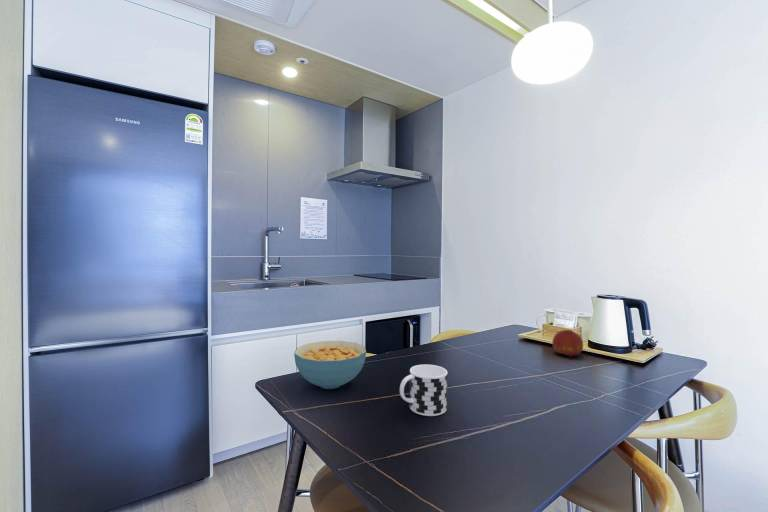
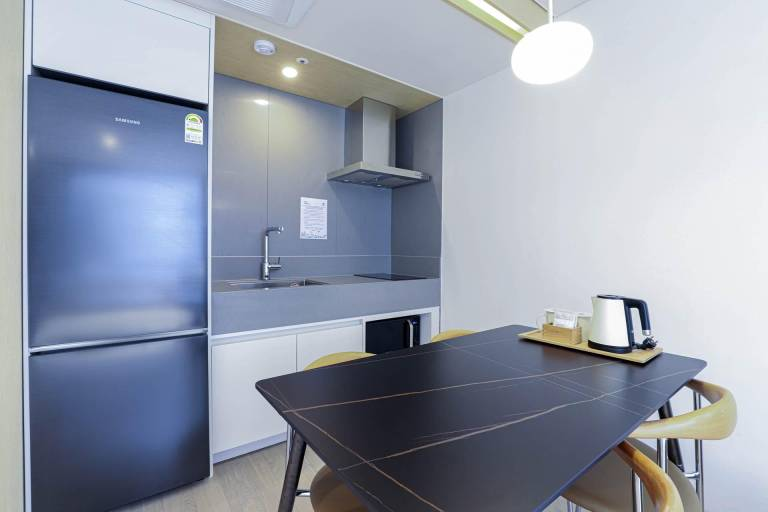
- fruit (567, 342)
- cereal bowl (330, 367)
- cup (422, 390)
